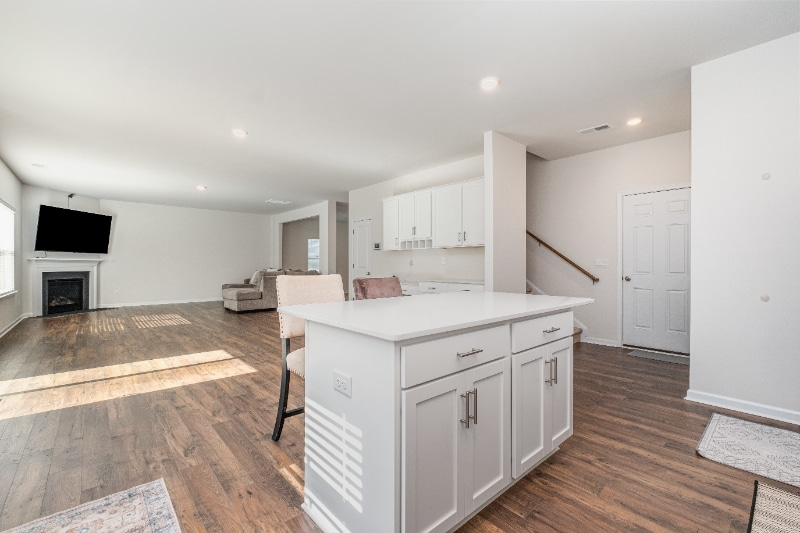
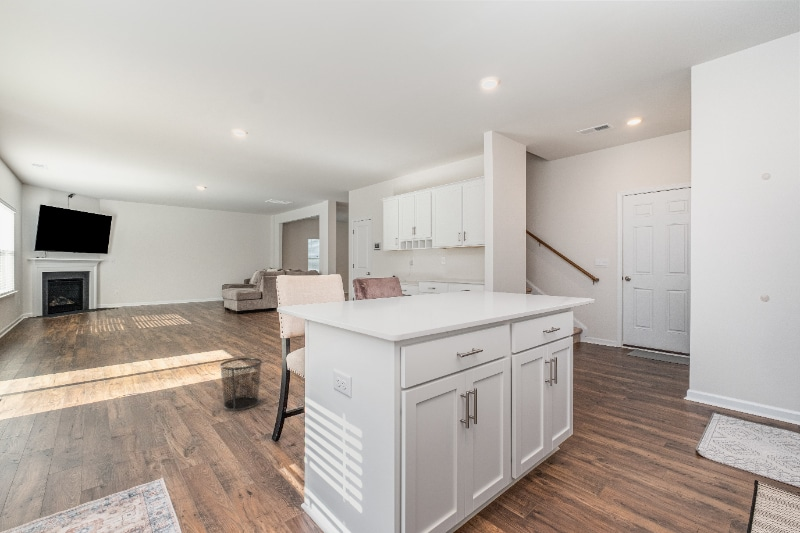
+ trash can (241, 382)
